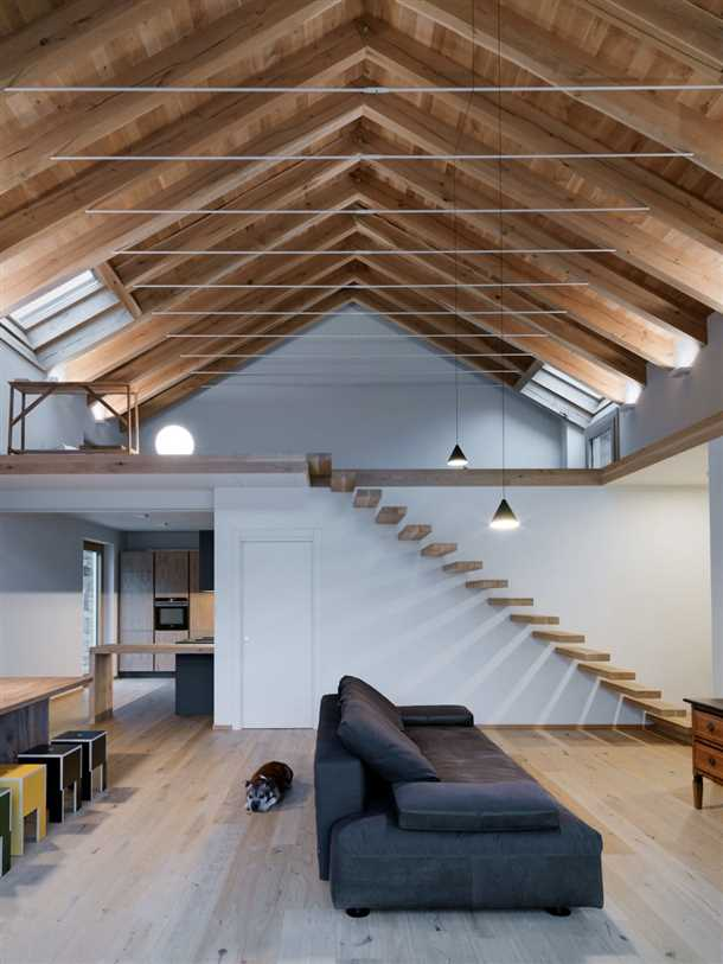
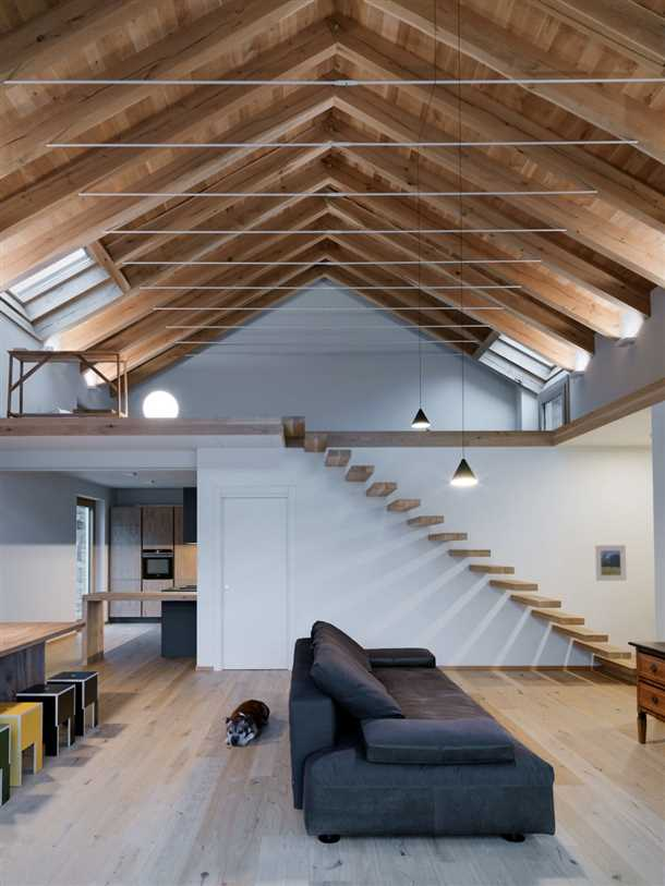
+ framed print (610, 562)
